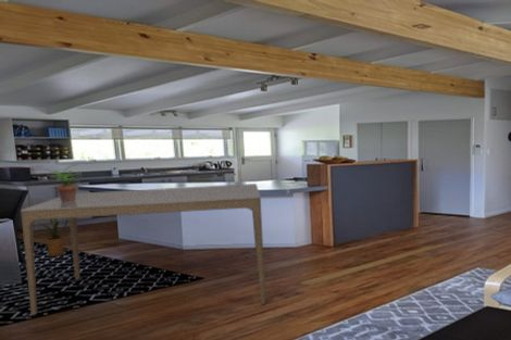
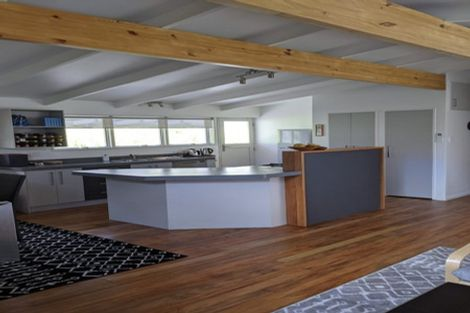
- dining table (157, 212)
- potted plant (62, 182)
- house plant (51, 234)
